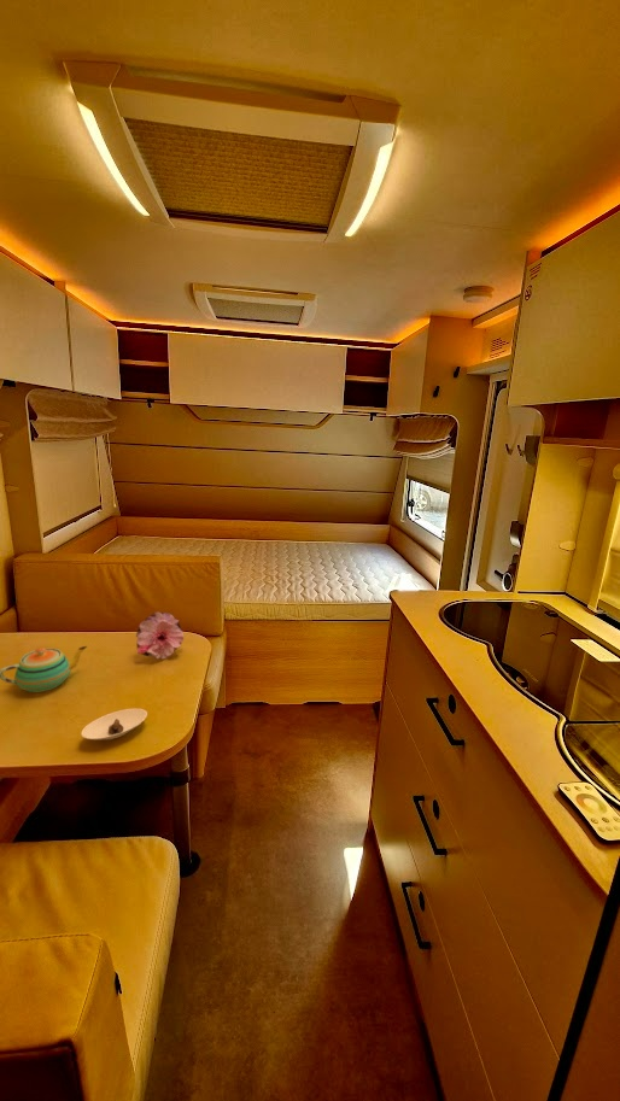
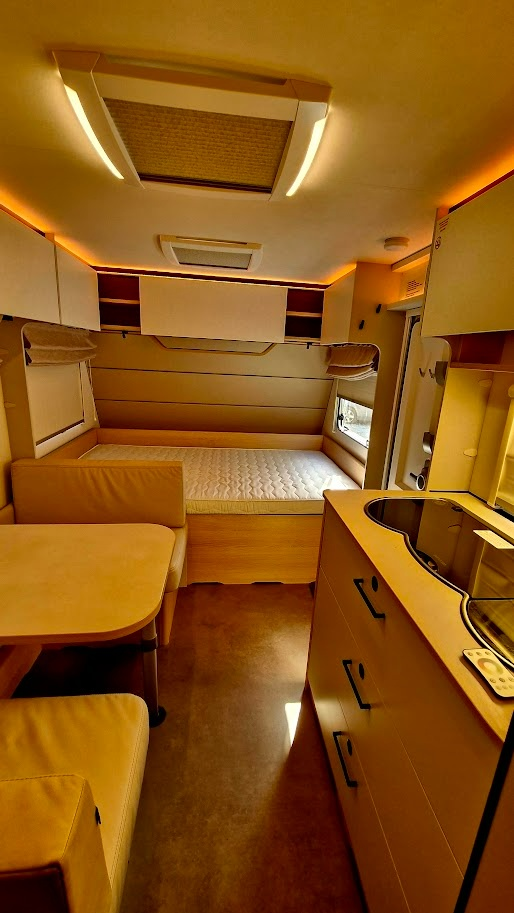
- flower (159, 636)
- teapot (45, 666)
- saucer (116, 726)
